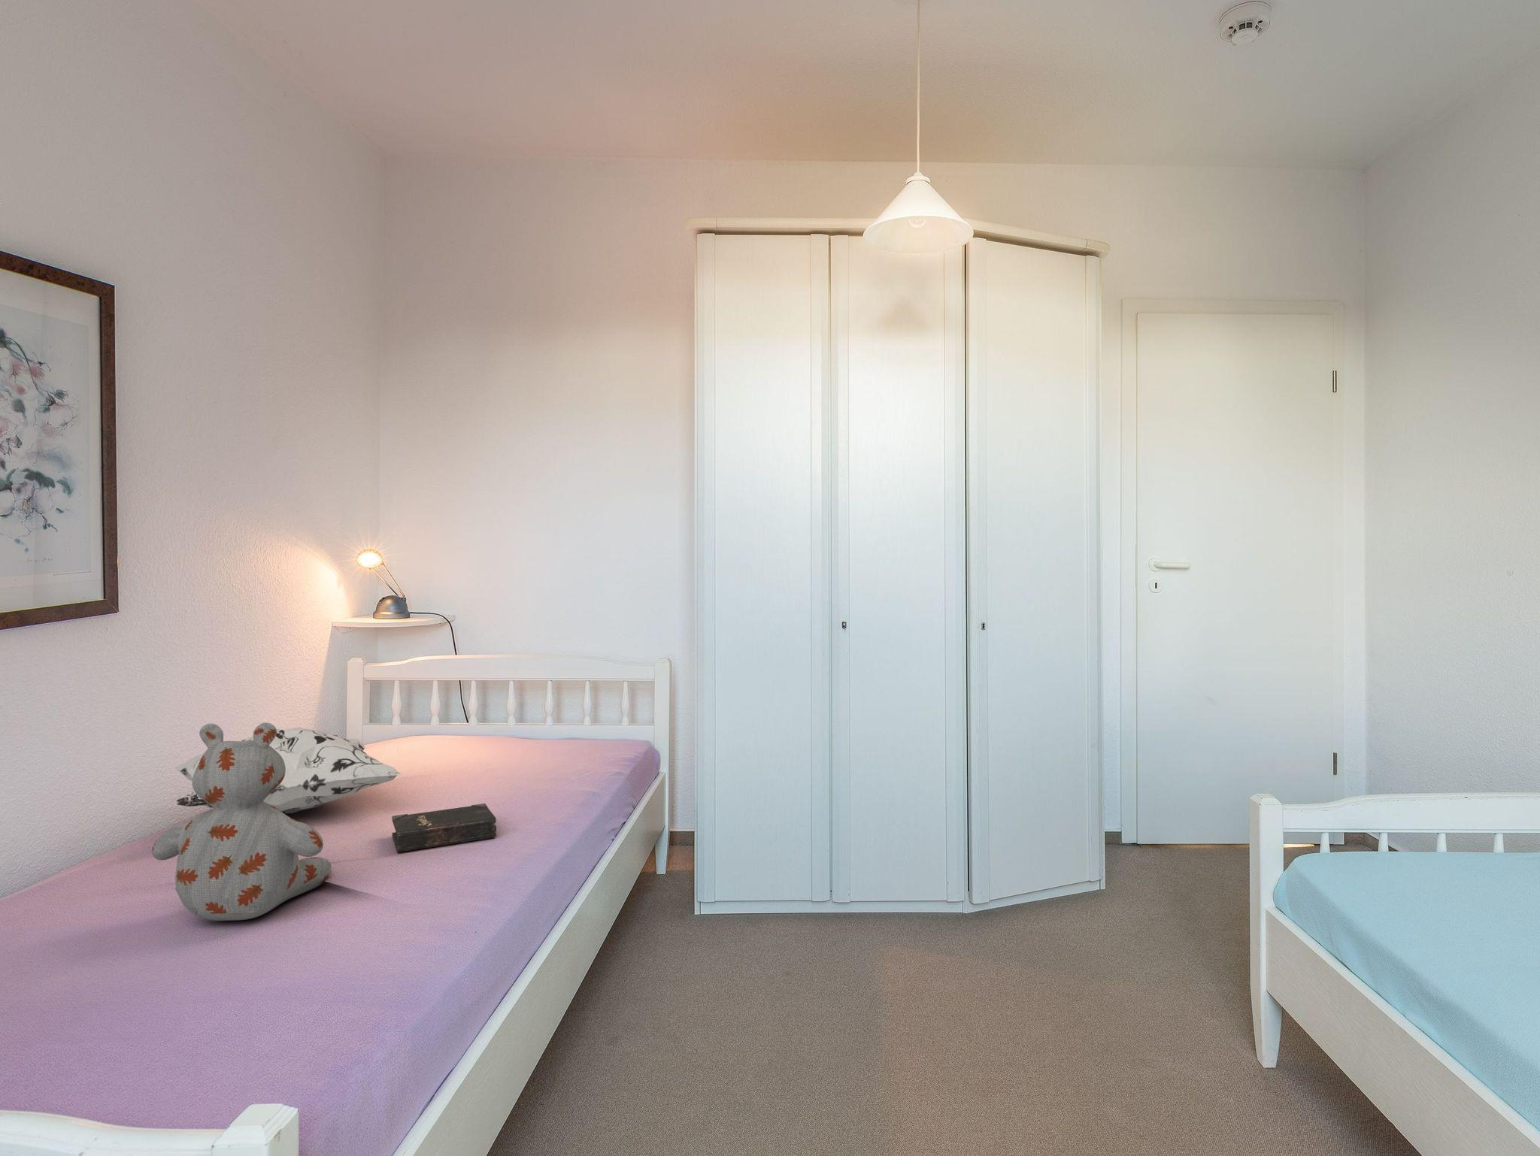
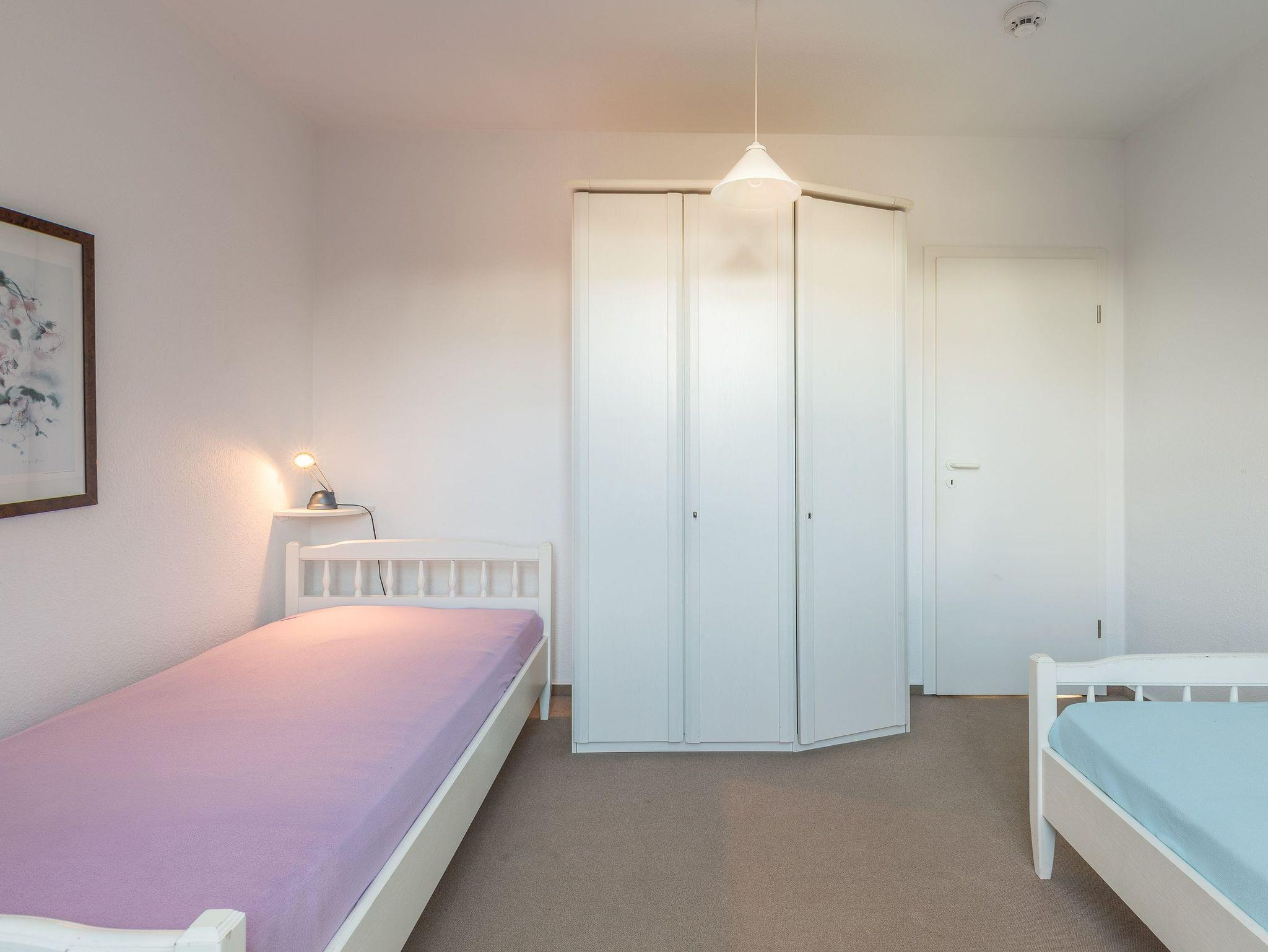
- decorative pillow (285, 771)
- hardback book (443, 827)
- stuffed bear (256, 812)
